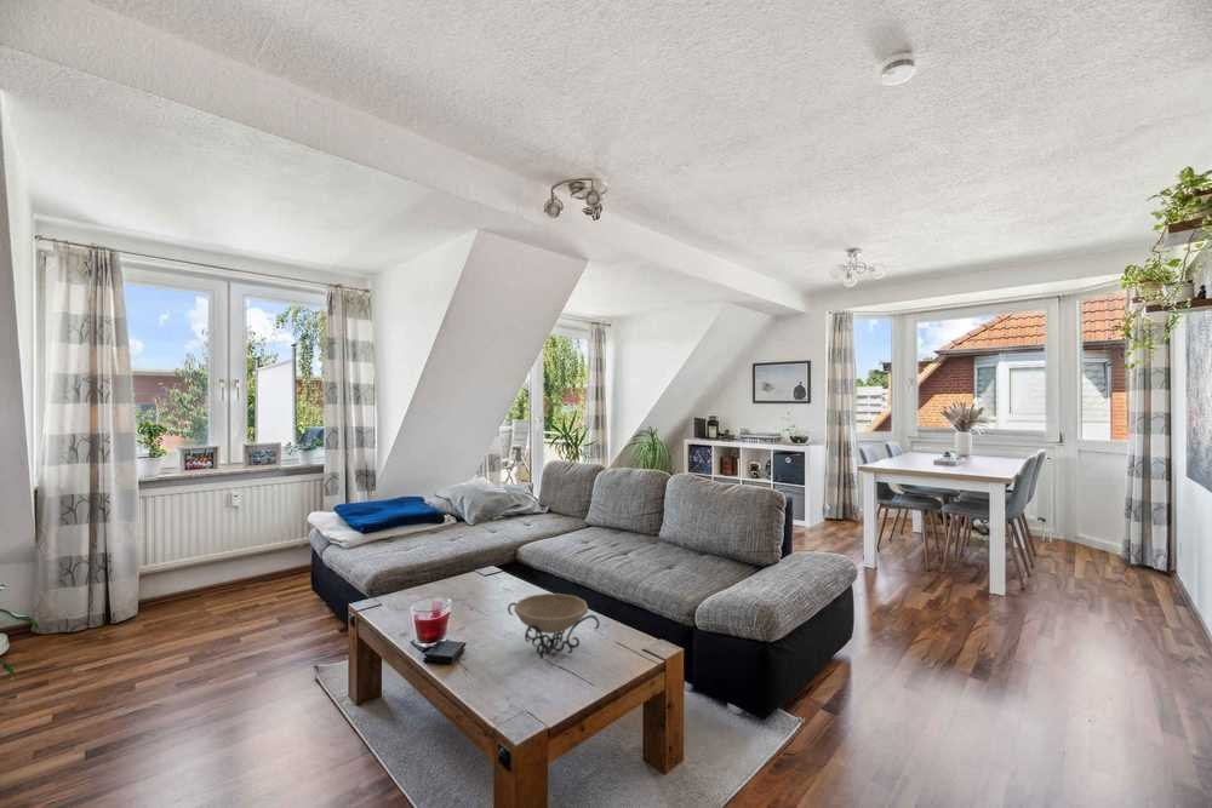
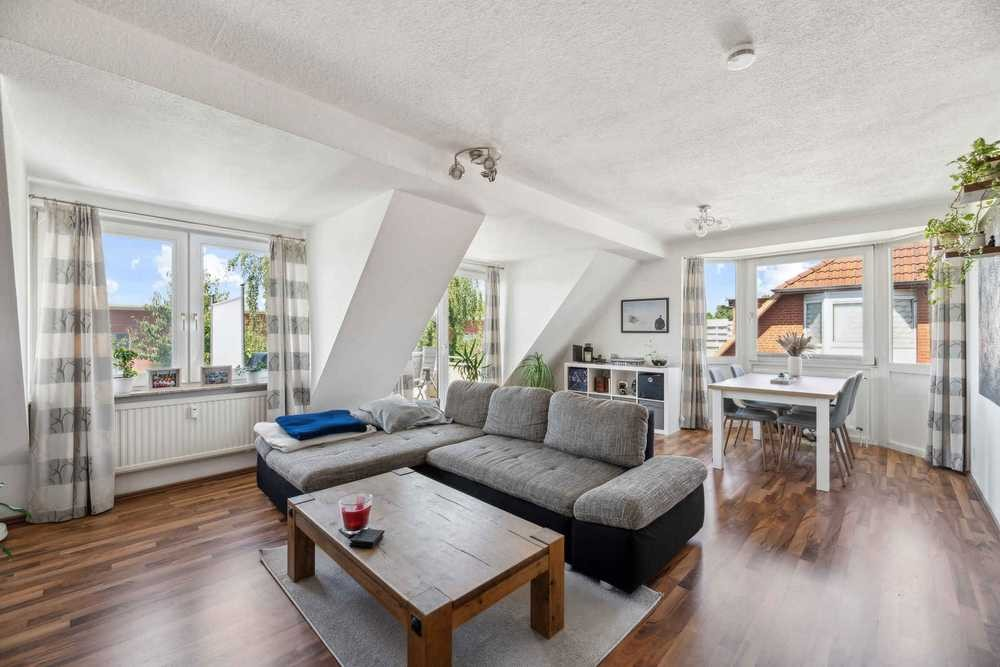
- decorative bowl (551, 628)
